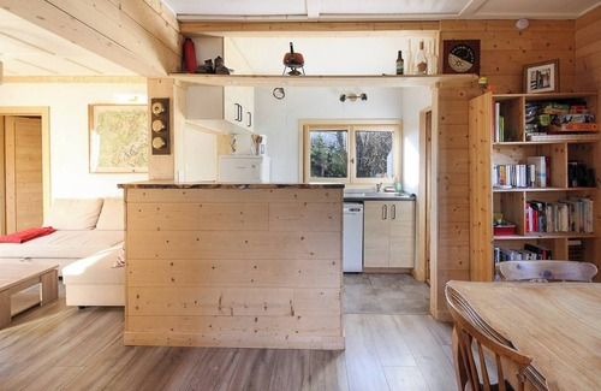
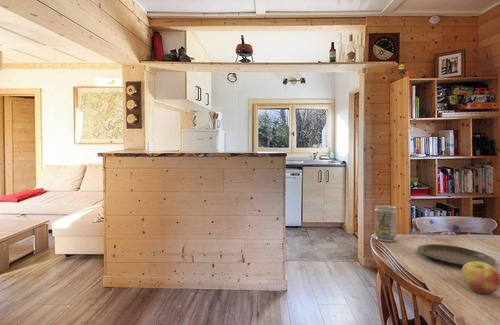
+ plate (454, 255)
+ vase (385, 222)
+ apple (480, 277)
